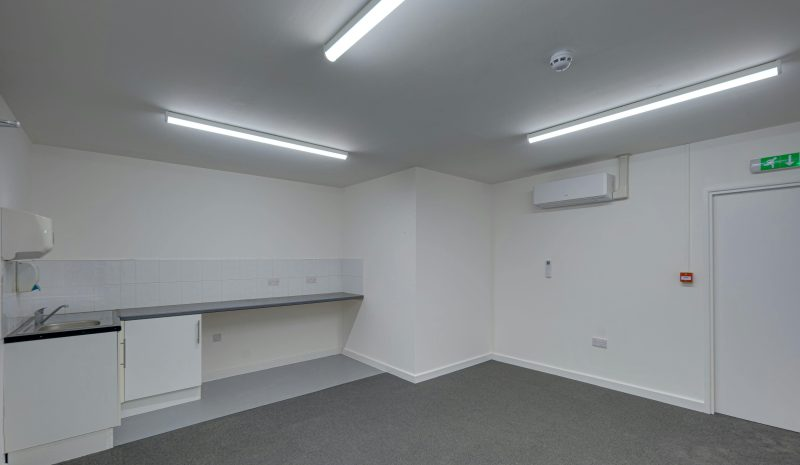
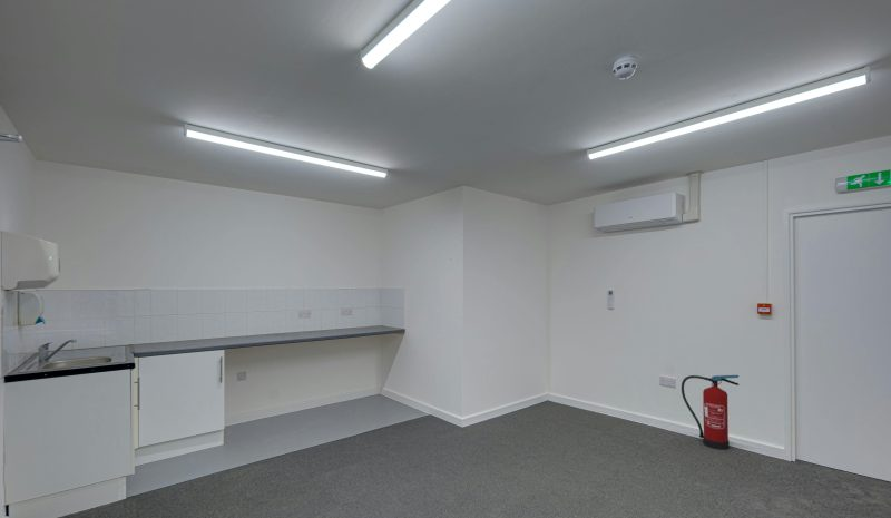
+ fire extinguisher (708, 407)
